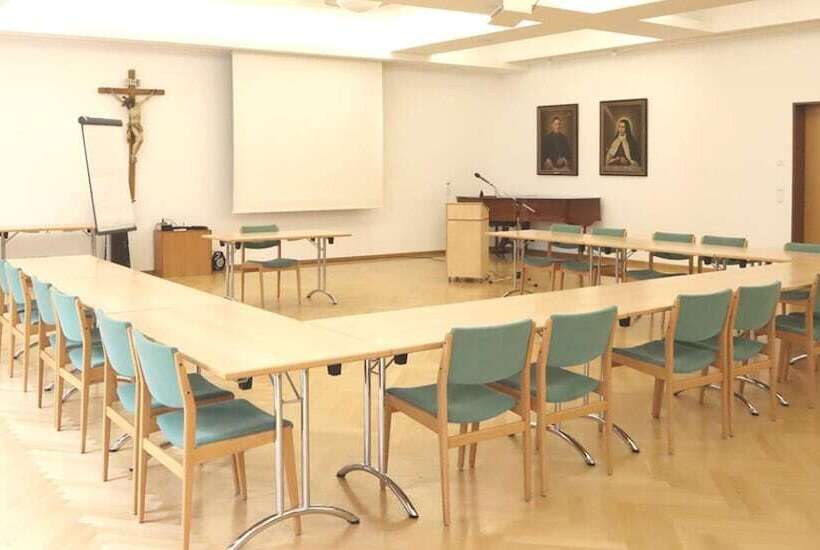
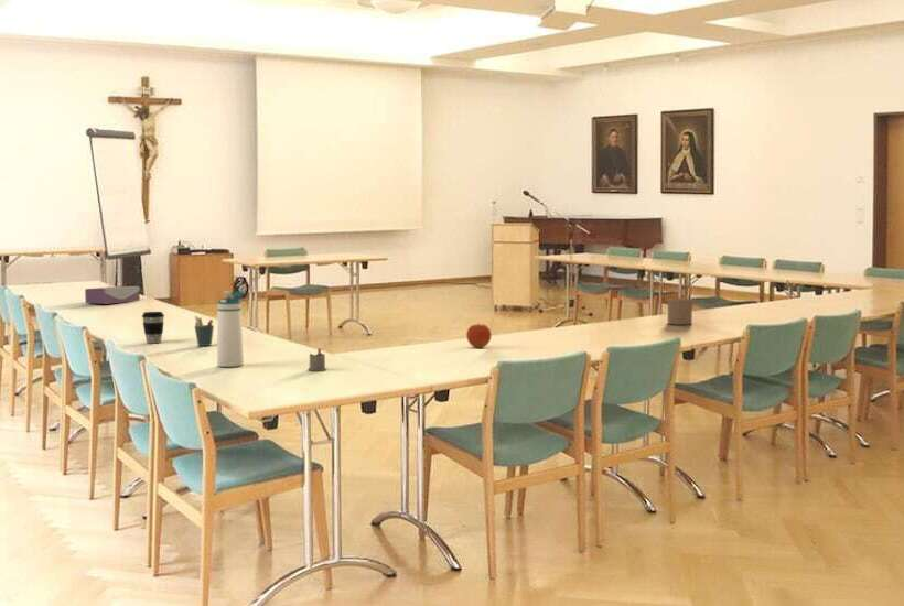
+ tea glass holder (318, 356)
+ water bottle (230, 327)
+ fruit (478, 335)
+ cup (679, 311)
+ tissue box (112, 294)
+ pen holder (204, 329)
+ coffee cup (153, 327)
